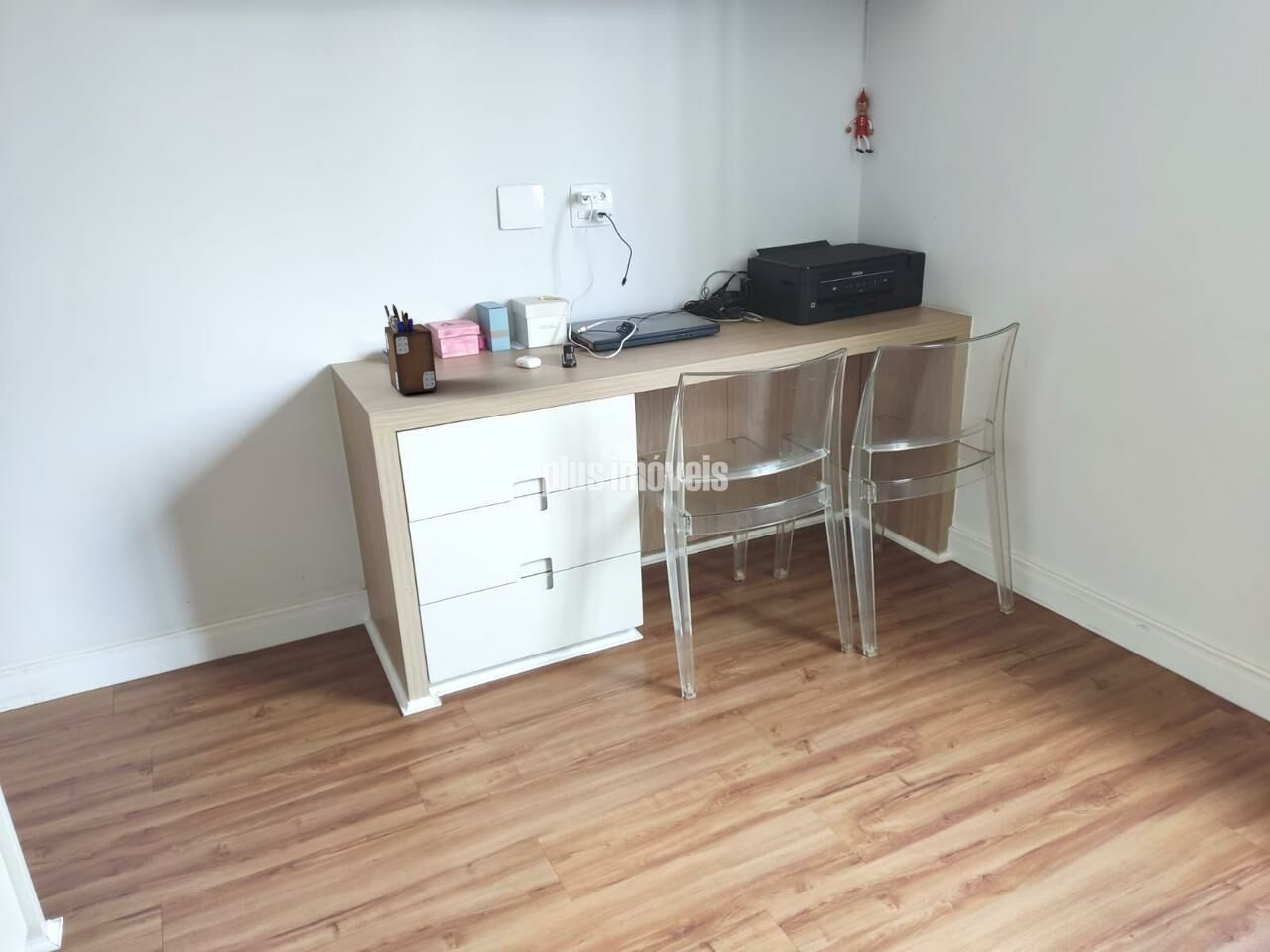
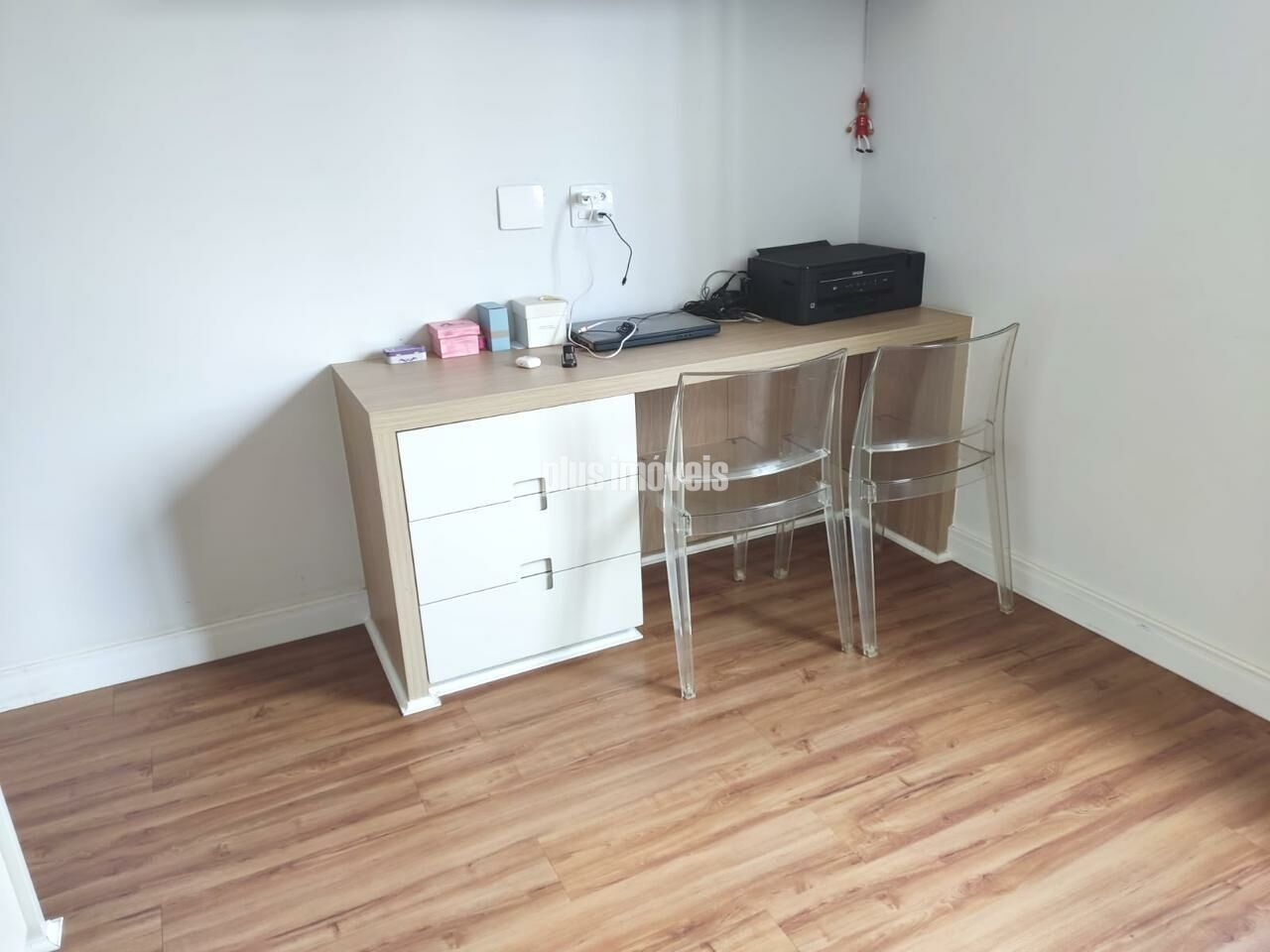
- desk organizer (409, 346)
